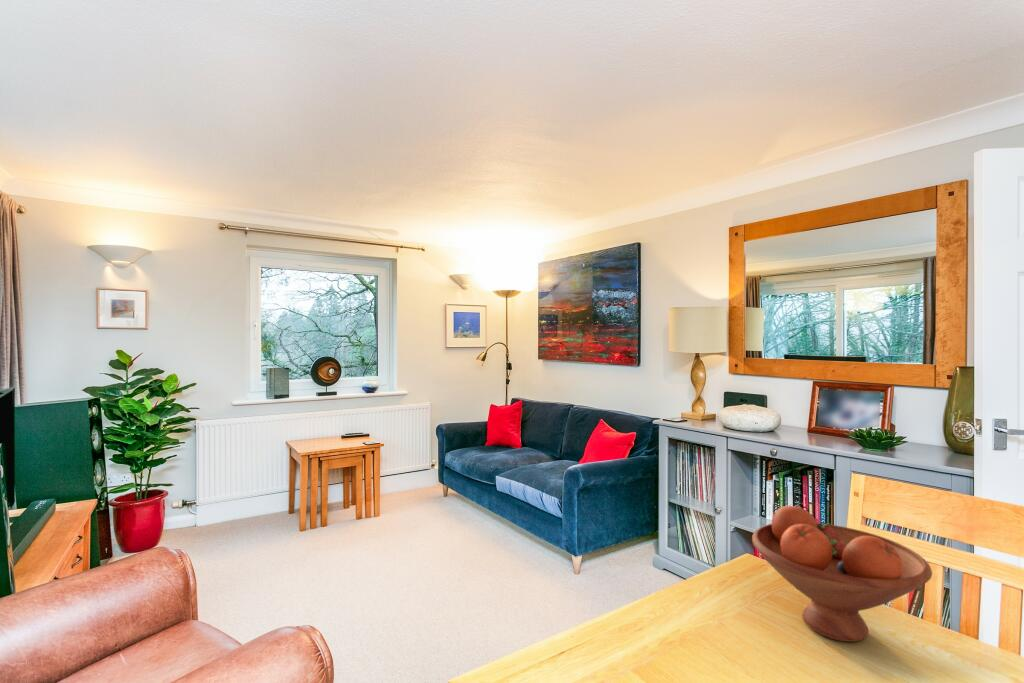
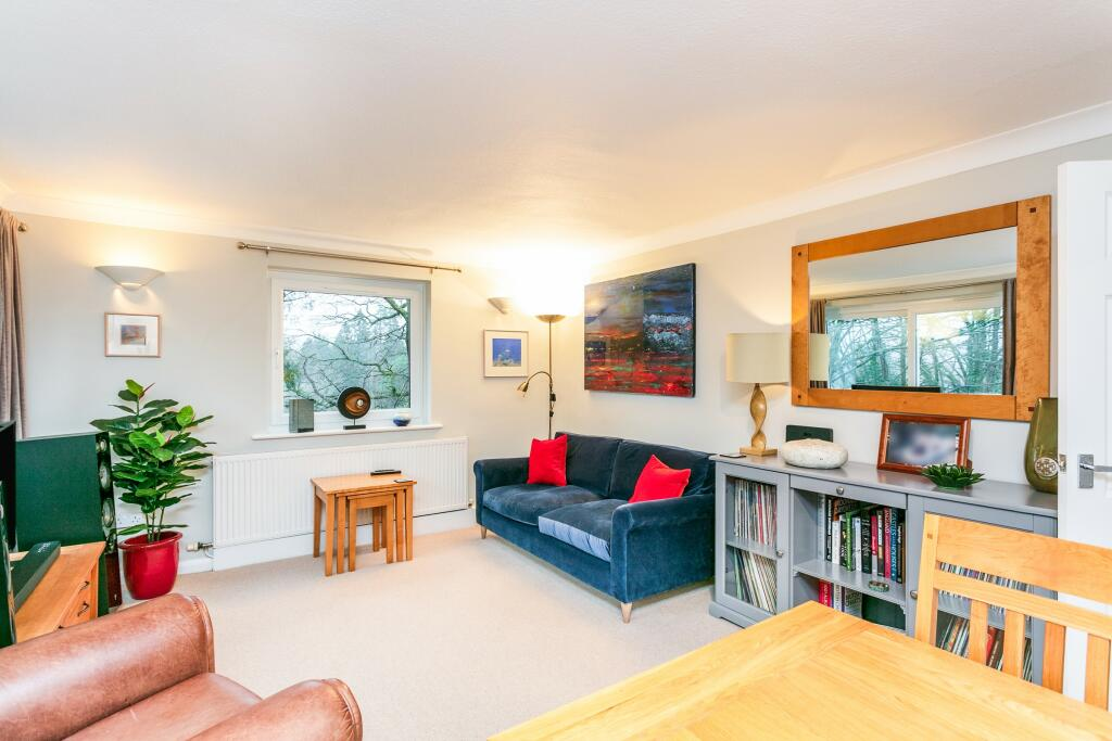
- fruit bowl (834, 572)
